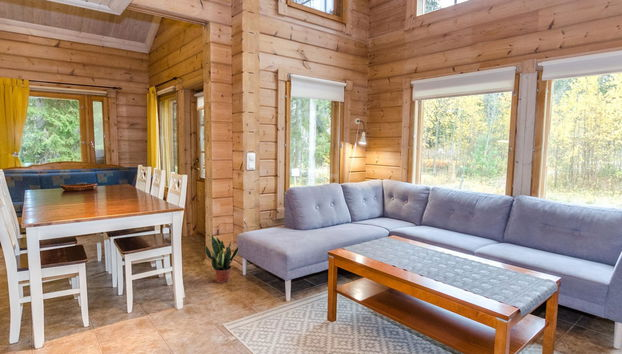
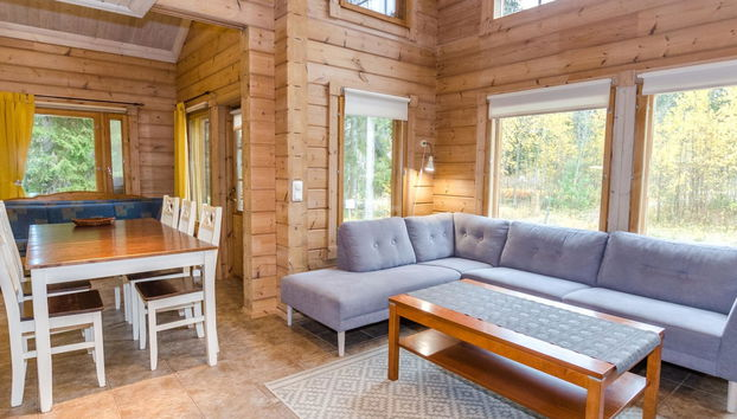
- potted plant (224, 257)
